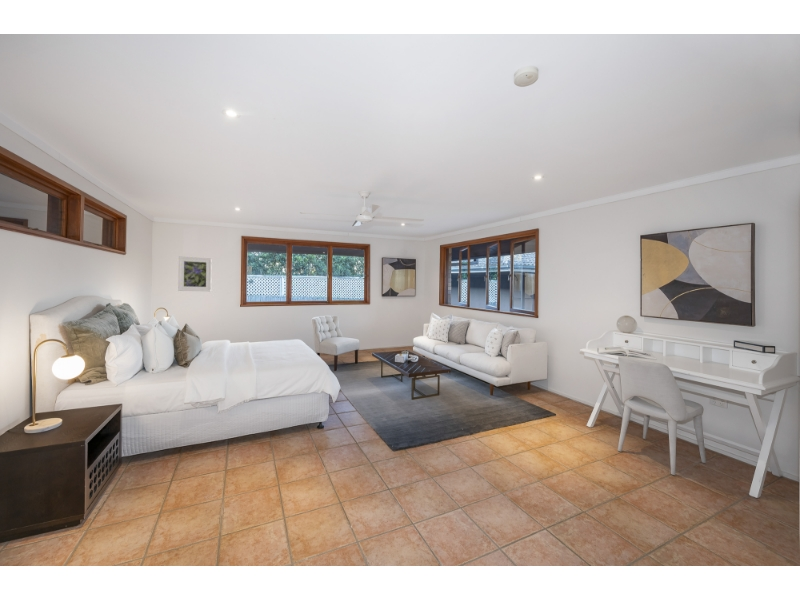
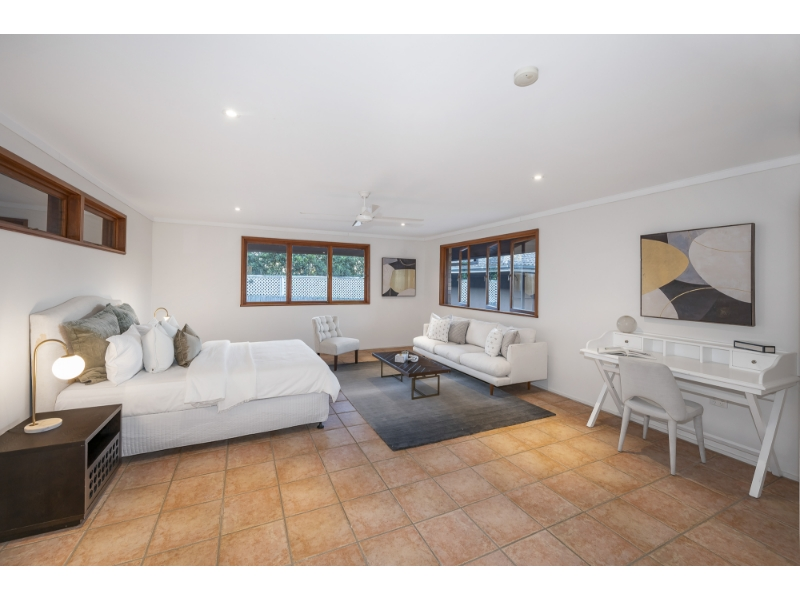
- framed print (195, 274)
